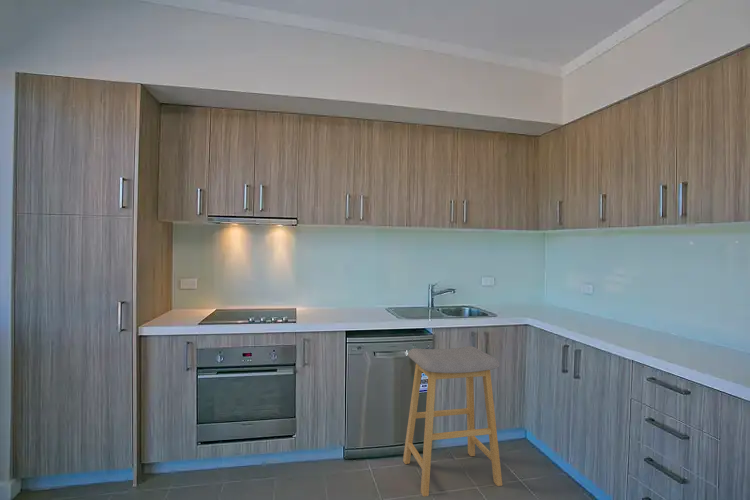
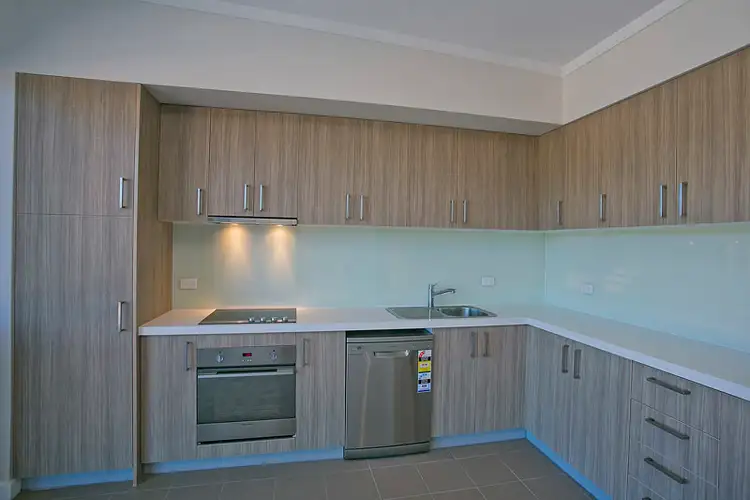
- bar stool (451, 412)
